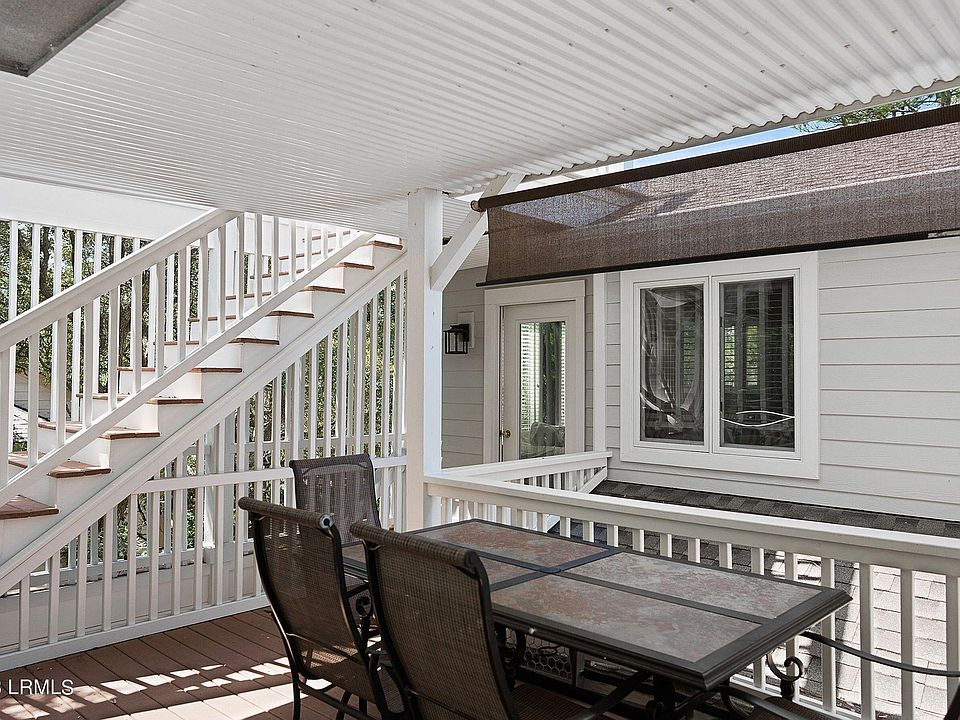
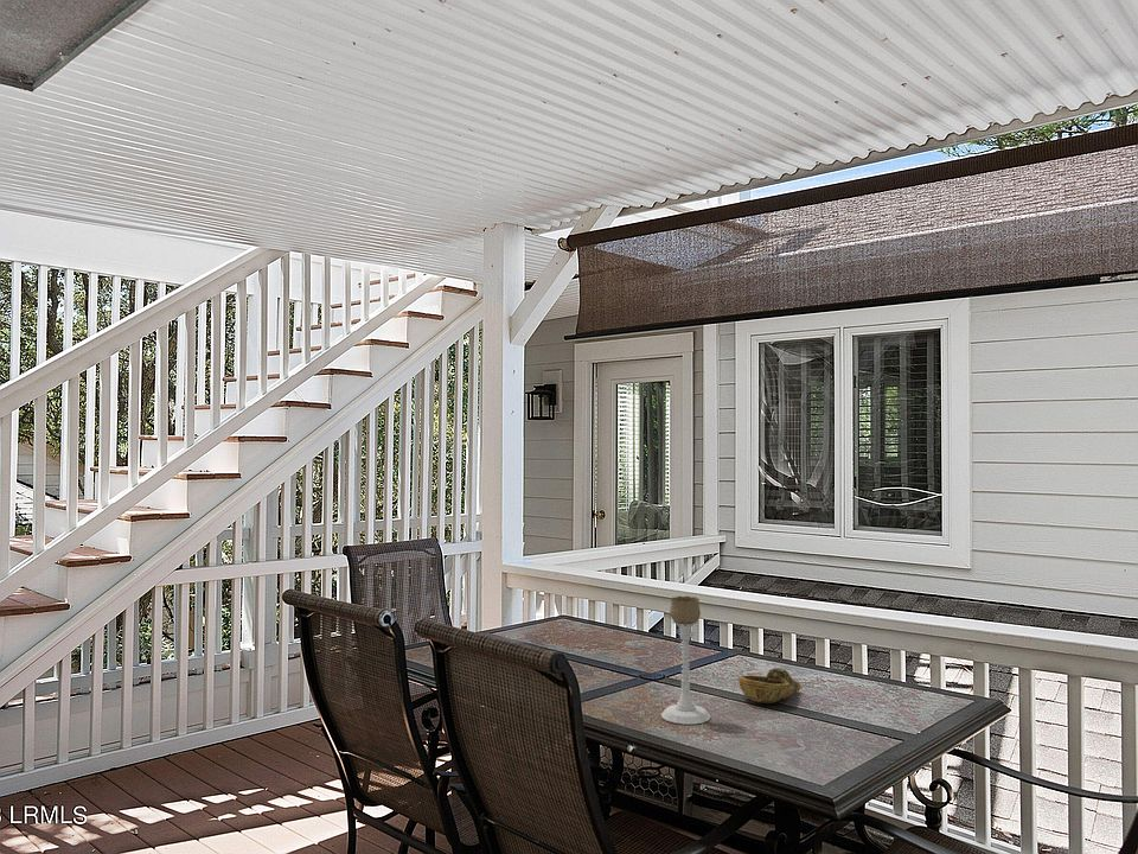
+ decorative bowl (773, 683)
+ candle holder (685, 657)
